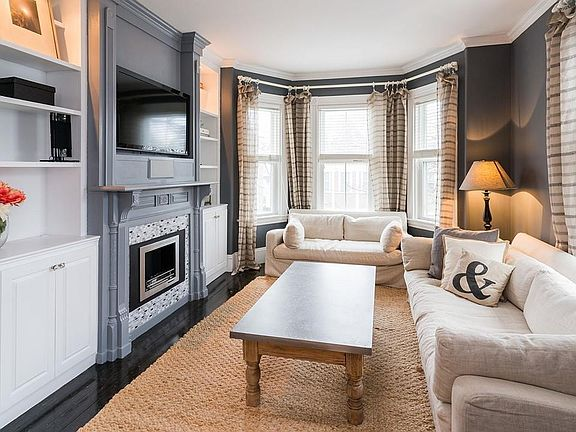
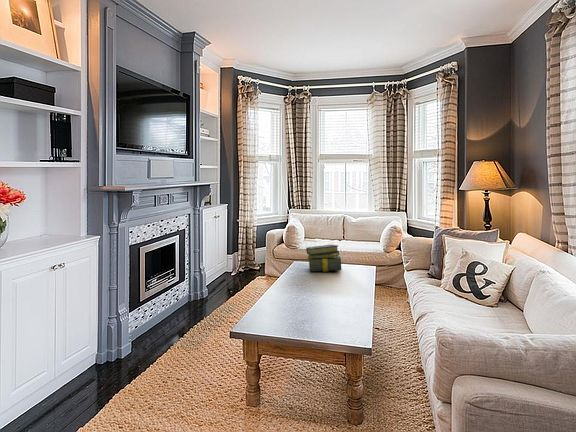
+ stack of books (323, 257)
